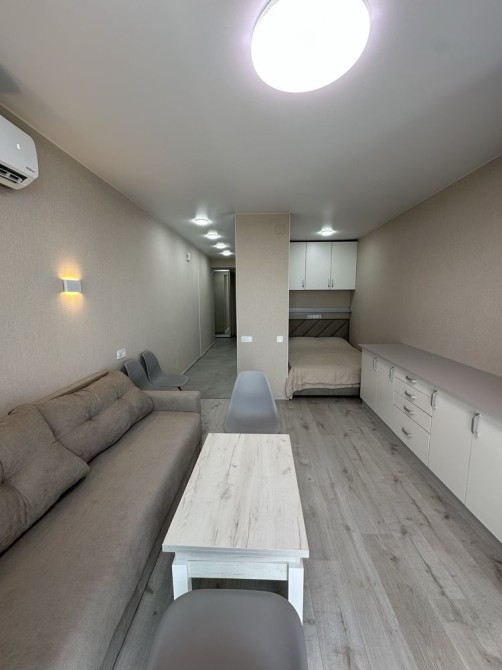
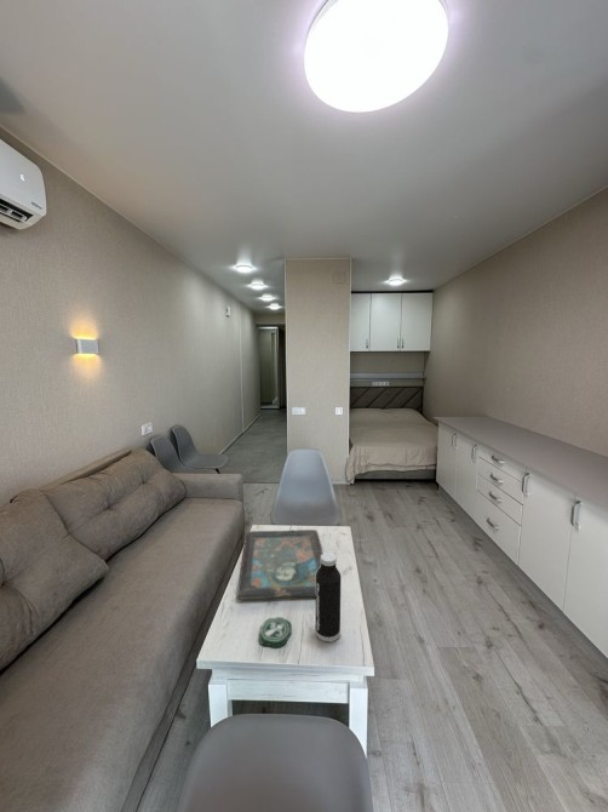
+ decorative tray (283, 559)
+ water bottle (327, 595)
+ coaster (275, 631)
